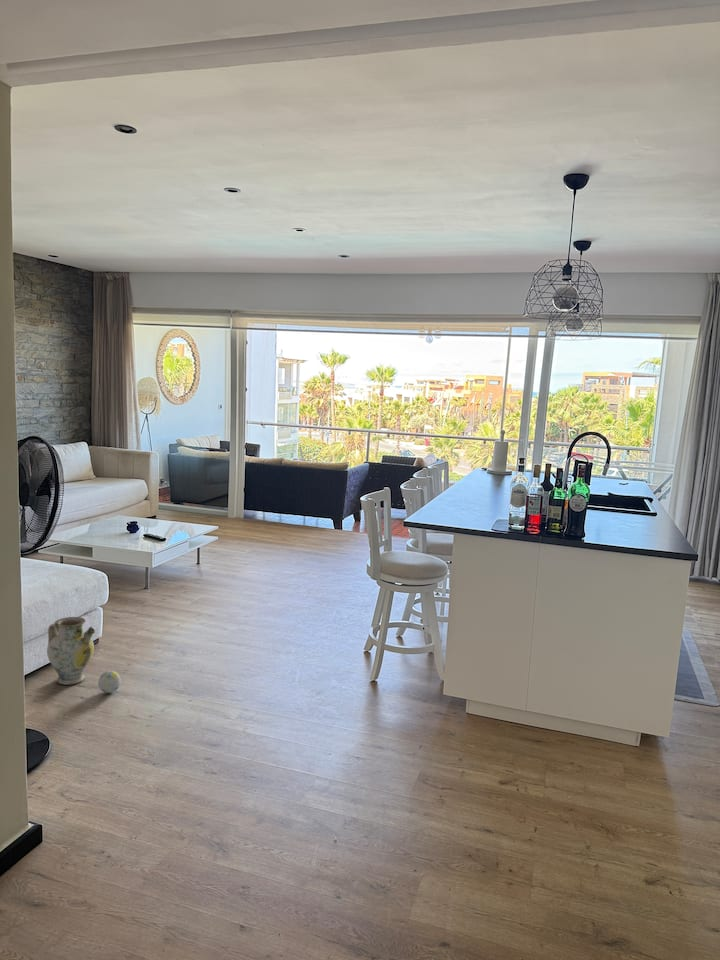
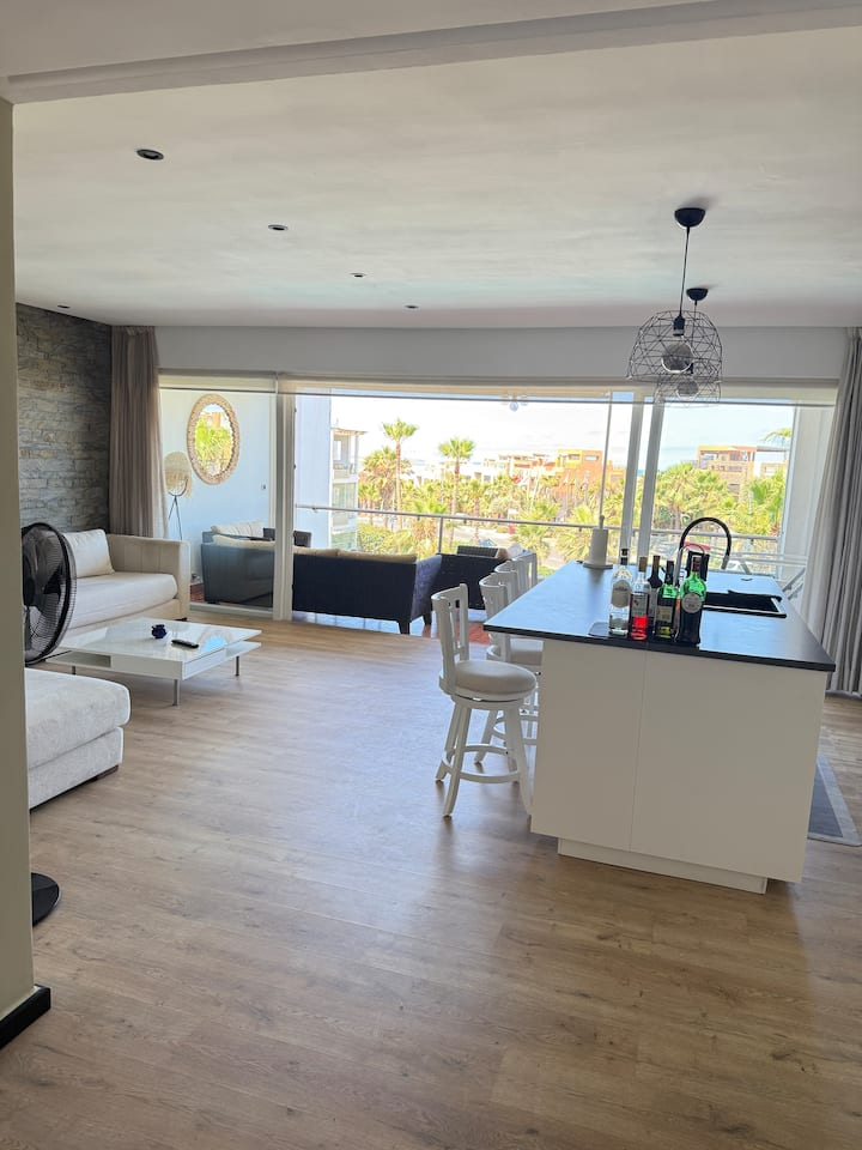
- ceramic jug (72, 650)
- decorative ball (109, 681)
